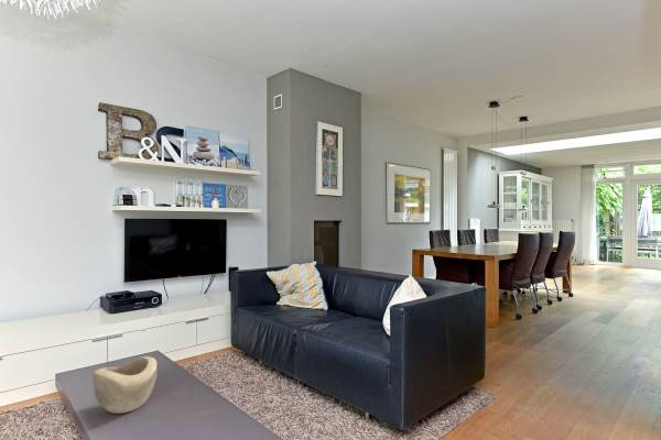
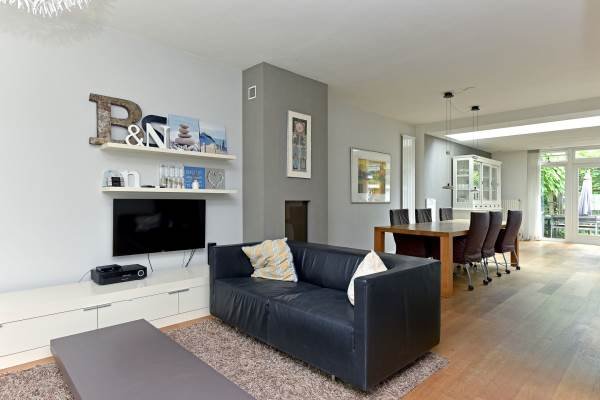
- decorative bowl (126, 384)
